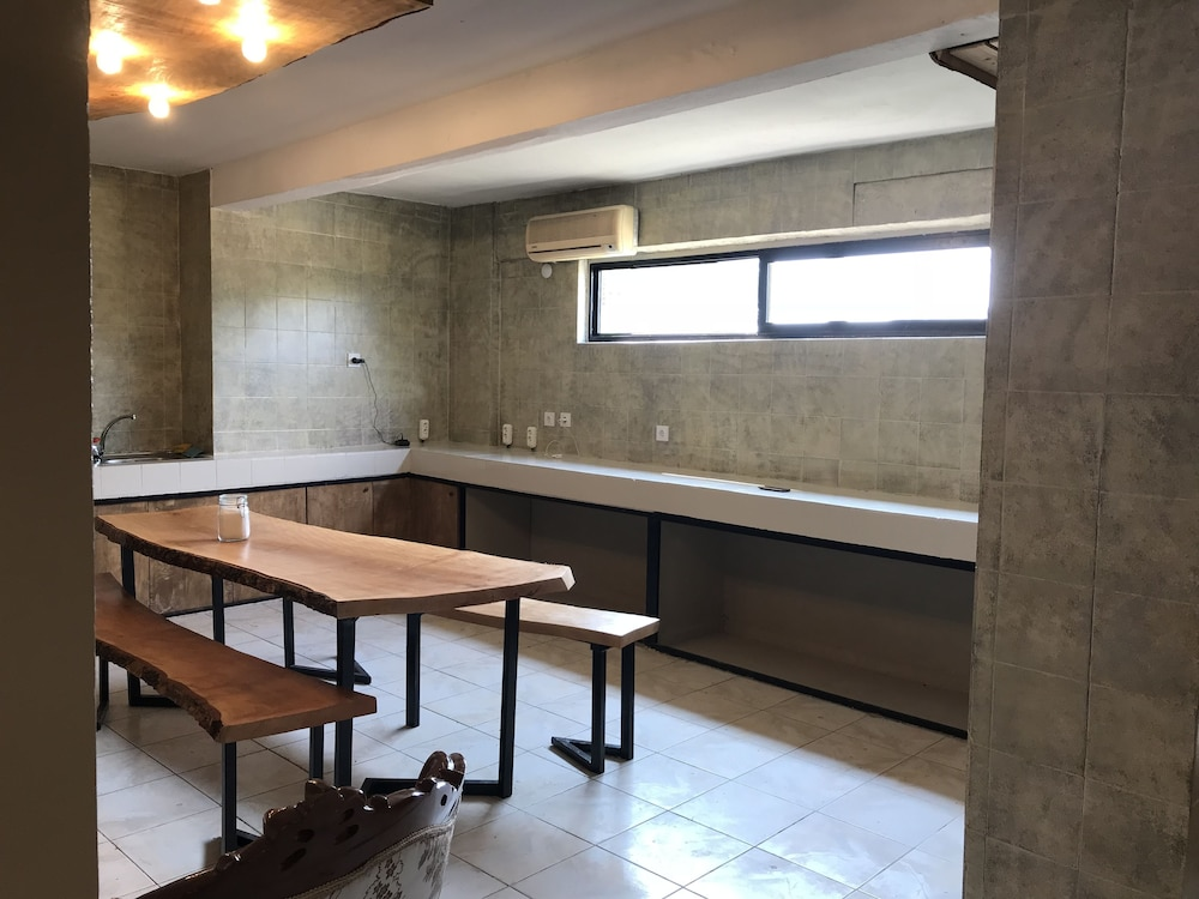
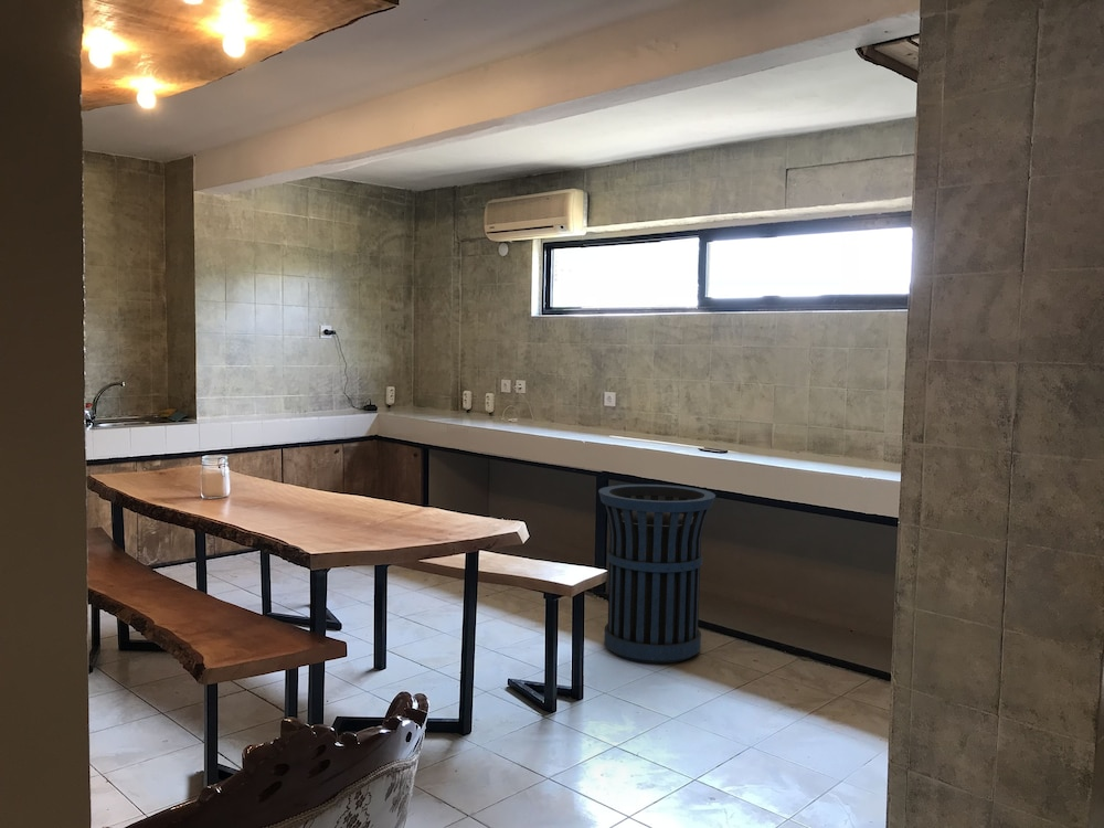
+ trash can (654, 571)
